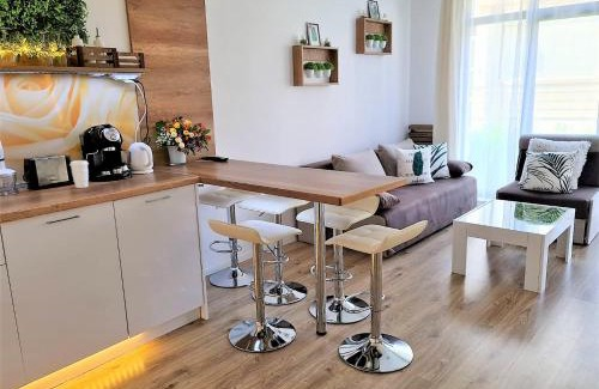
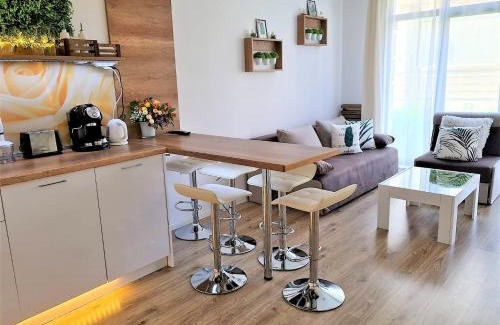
- coffee cup (80, 174)
